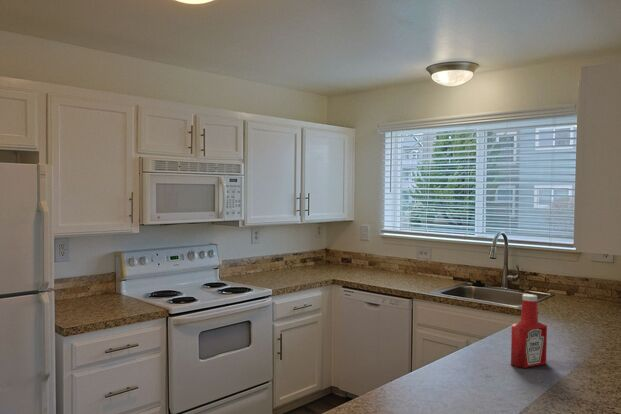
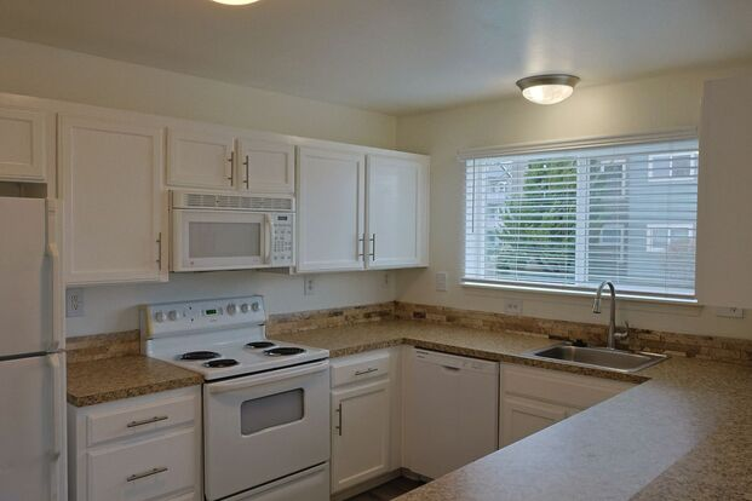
- soap bottle (529, 329)
